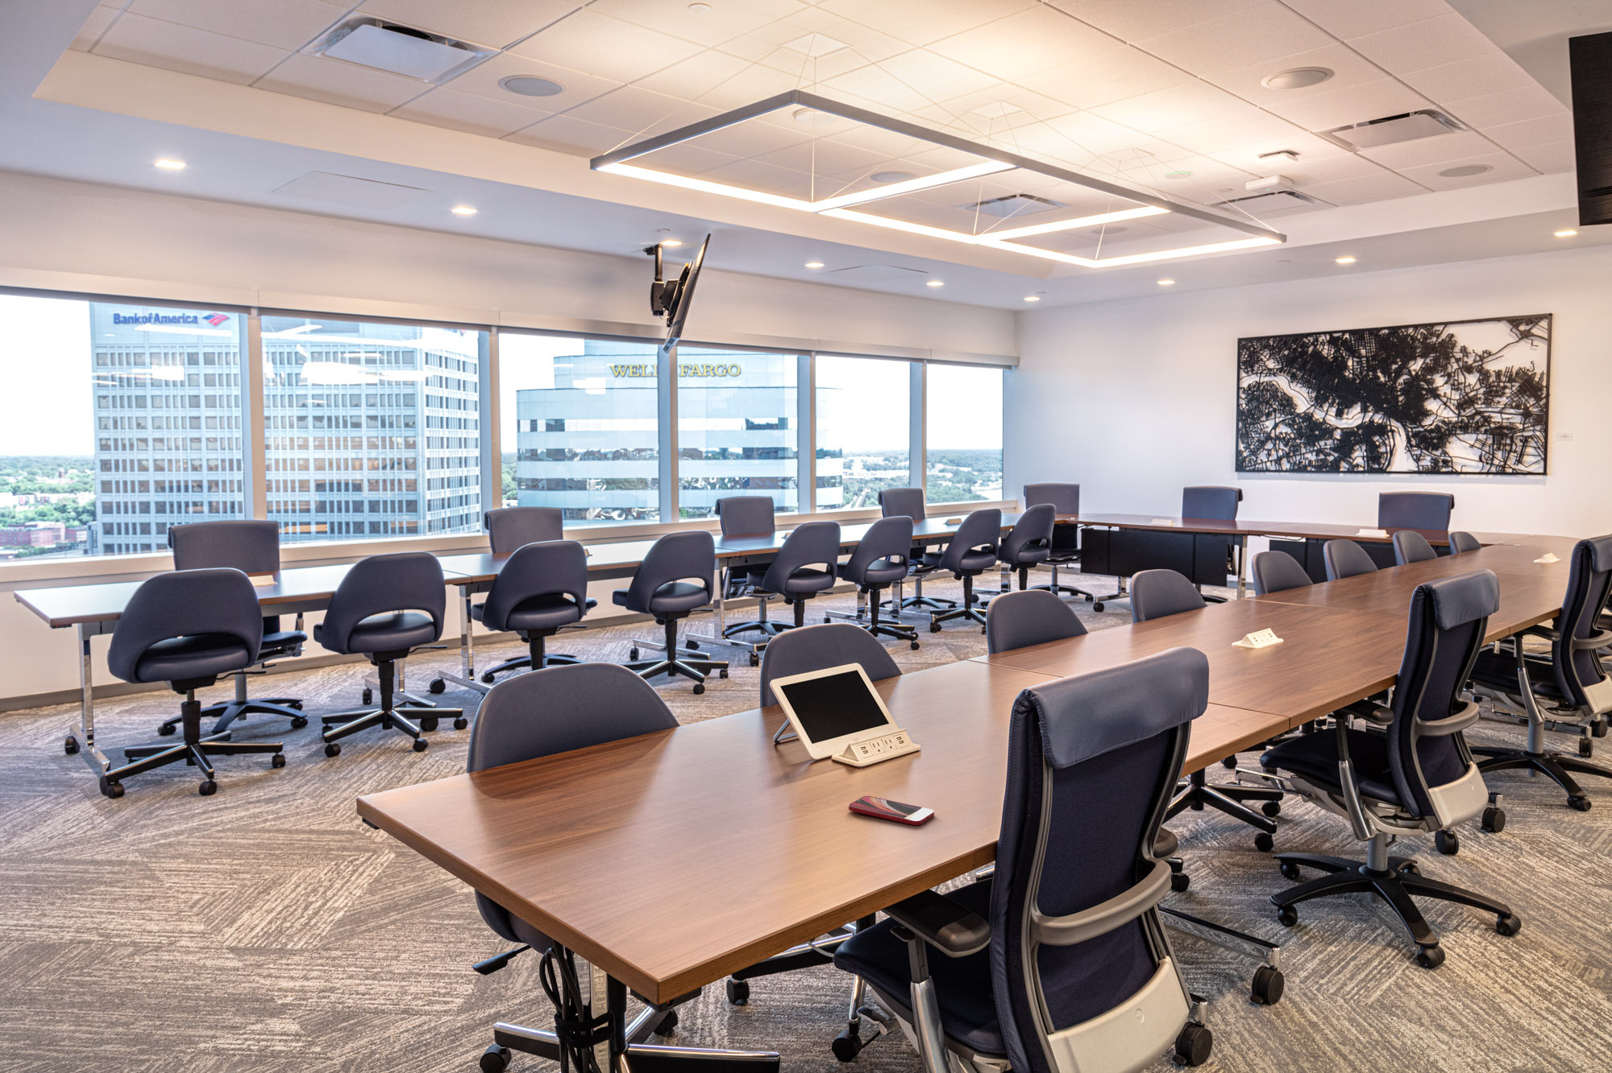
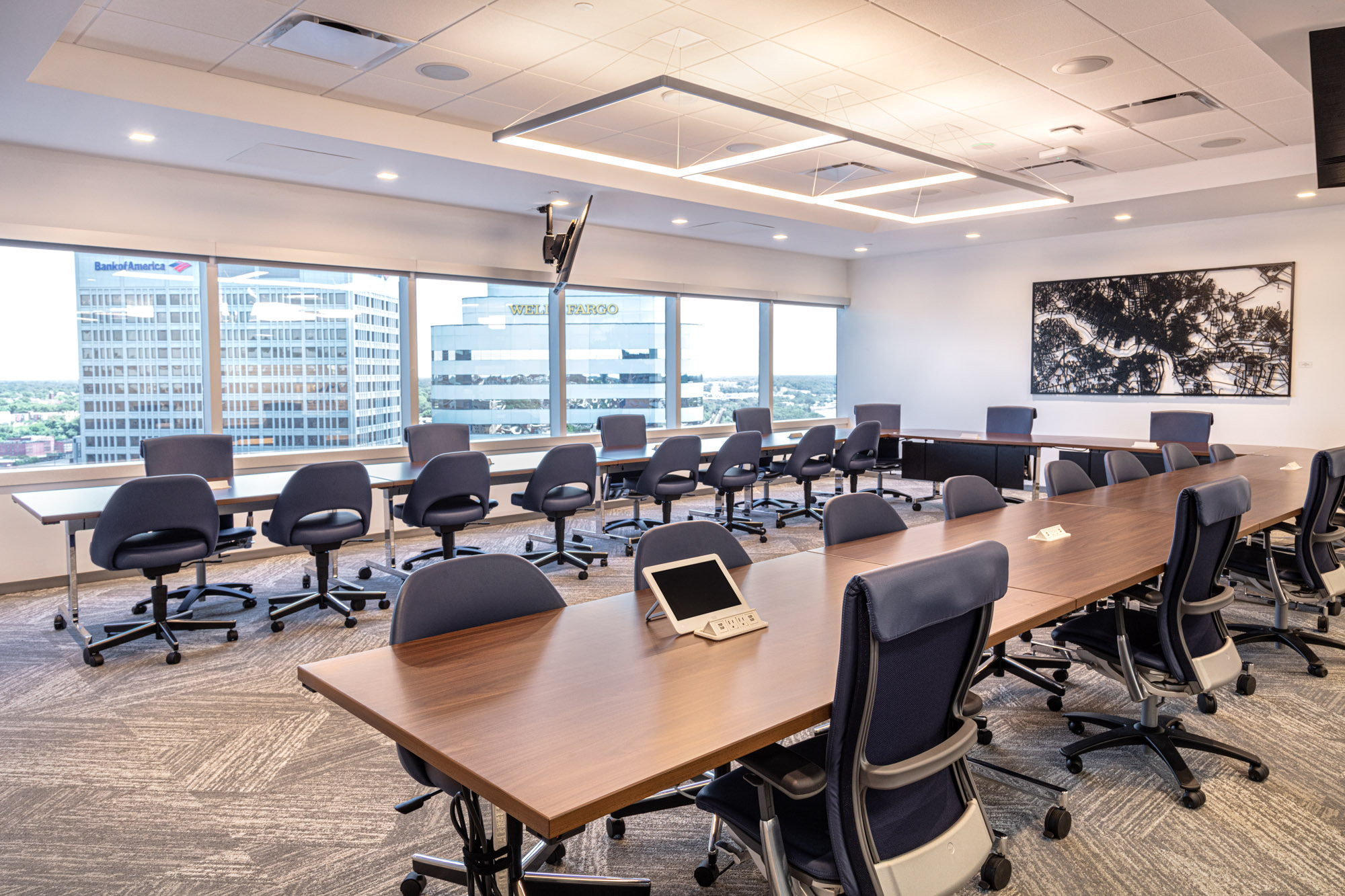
- smartphone (890, 810)
